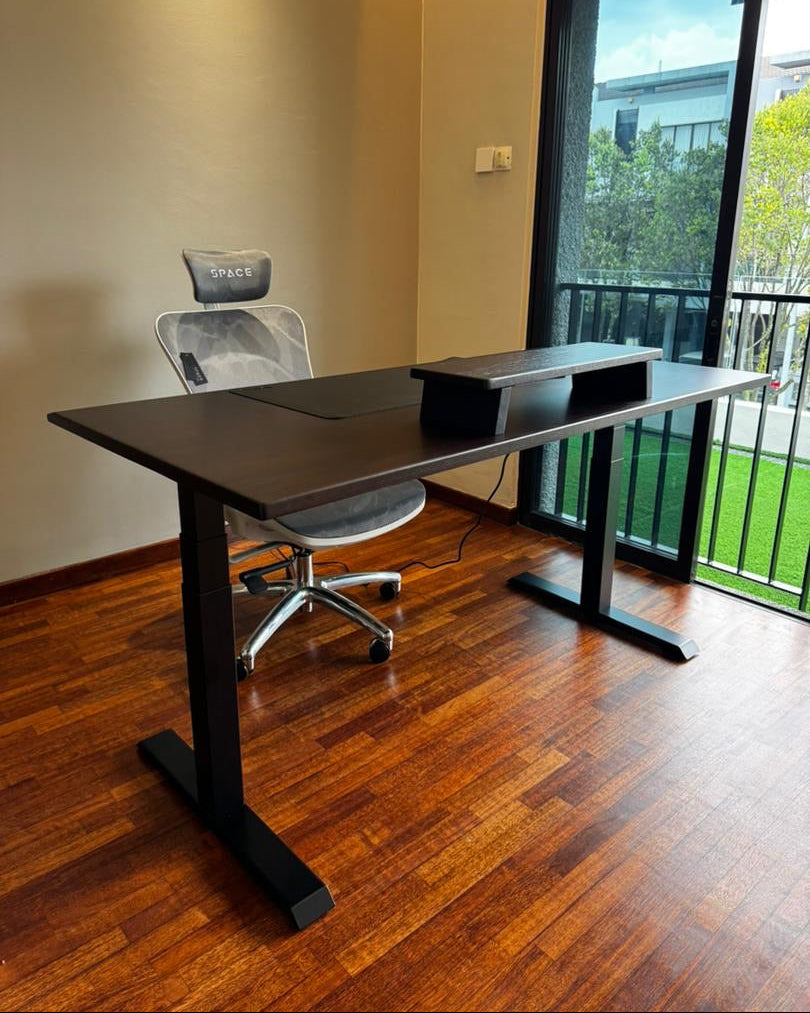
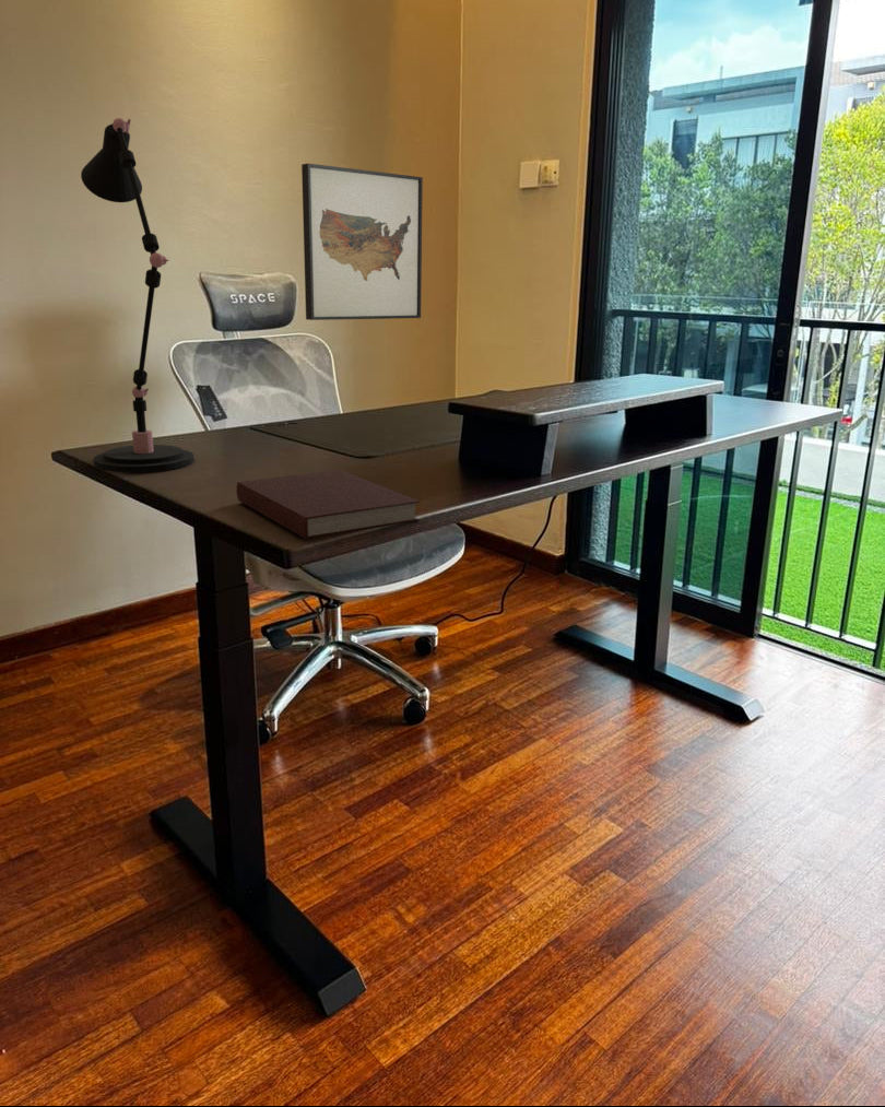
+ desk lamp (146, 304)
+ notebook (324, 500)
+ wall art (365, 246)
